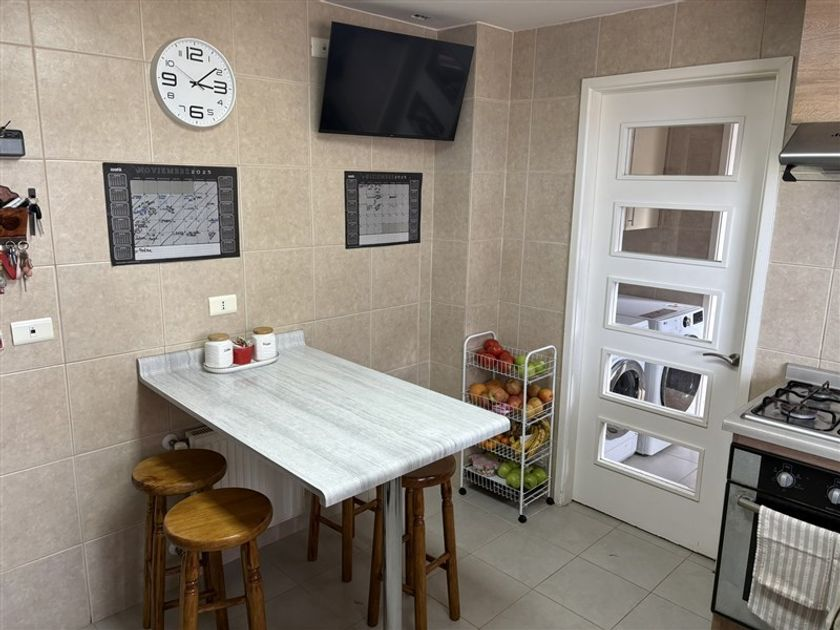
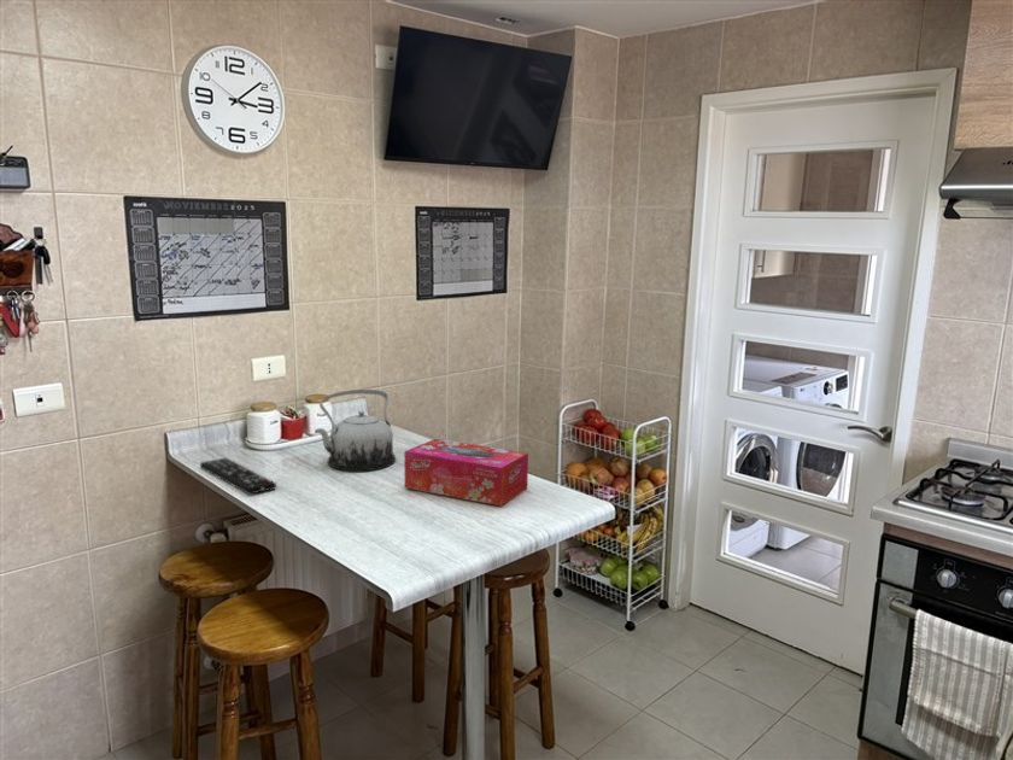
+ tissue box (465, 469)
+ remote control (236, 474)
+ teapot (356, 427)
